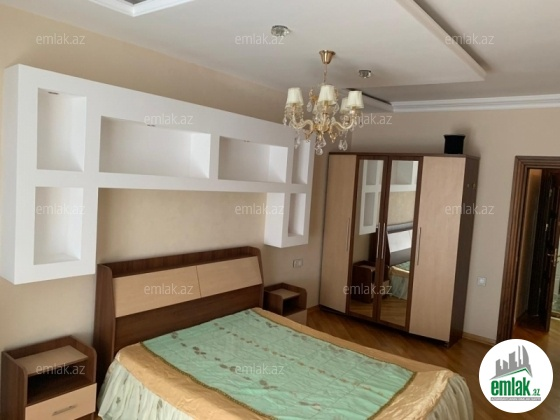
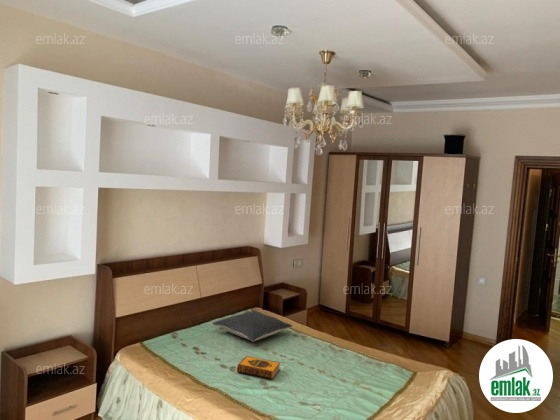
+ pillow (252, 324)
+ hardback book (258, 367)
